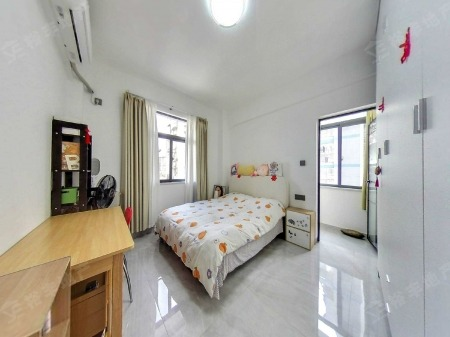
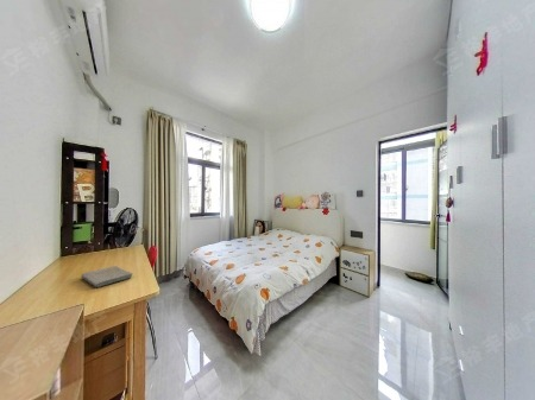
+ book (107, 275)
